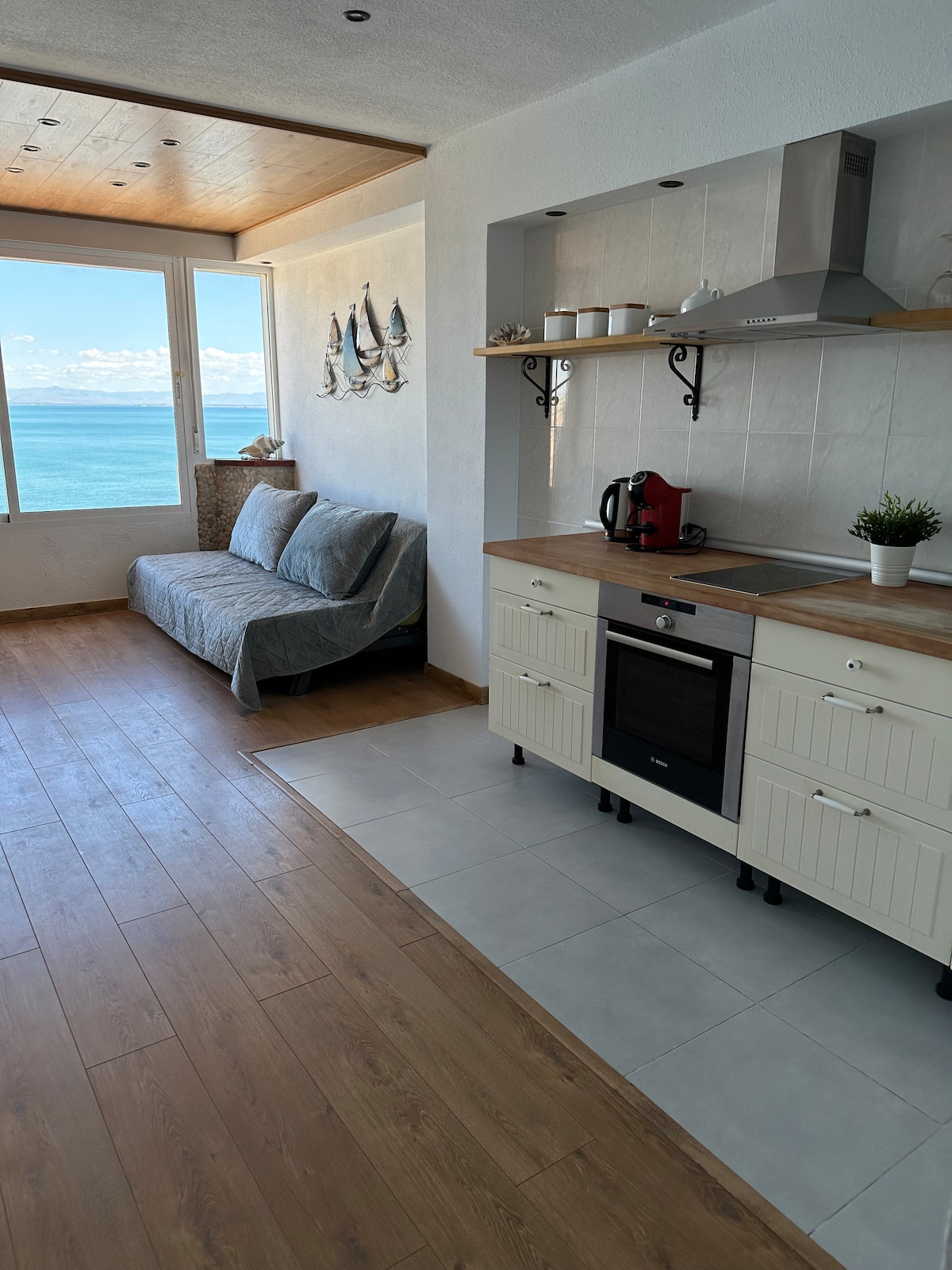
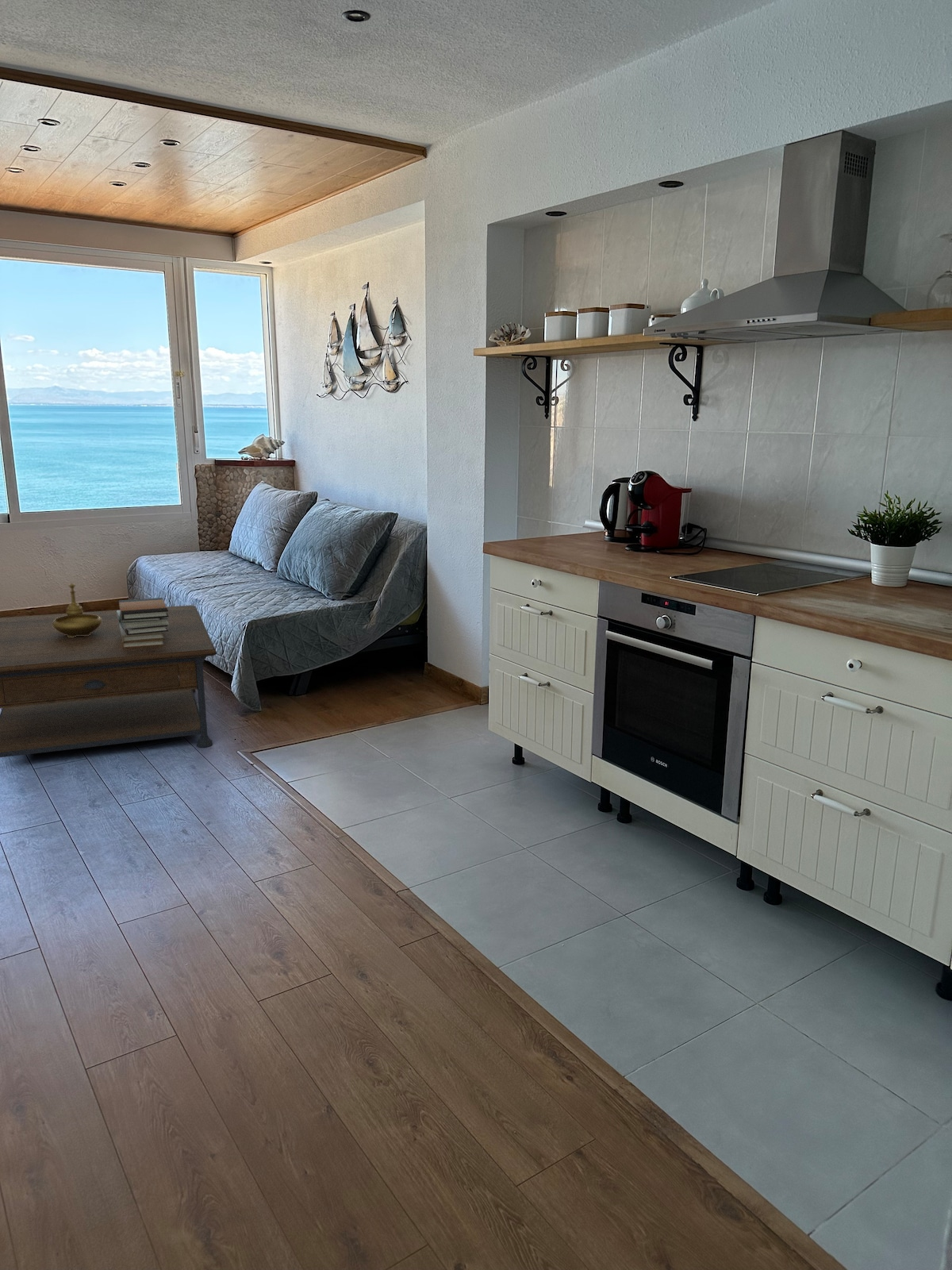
+ coffee table (97, 679)
+ decorative bowl (75, 609)
+ book stack (143, 622)
